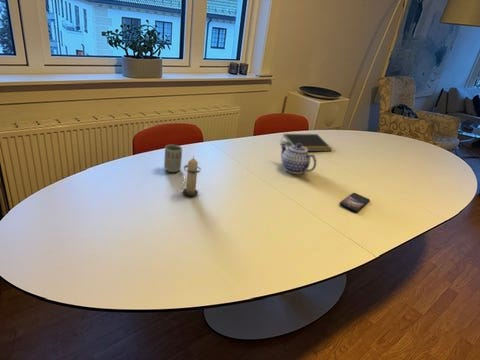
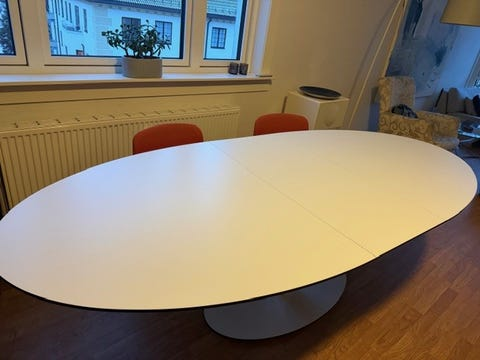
- candle (191, 175)
- smartphone (355, 201)
- cup (173, 158)
- notepad (307, 142)
- teapot (296, 157)
